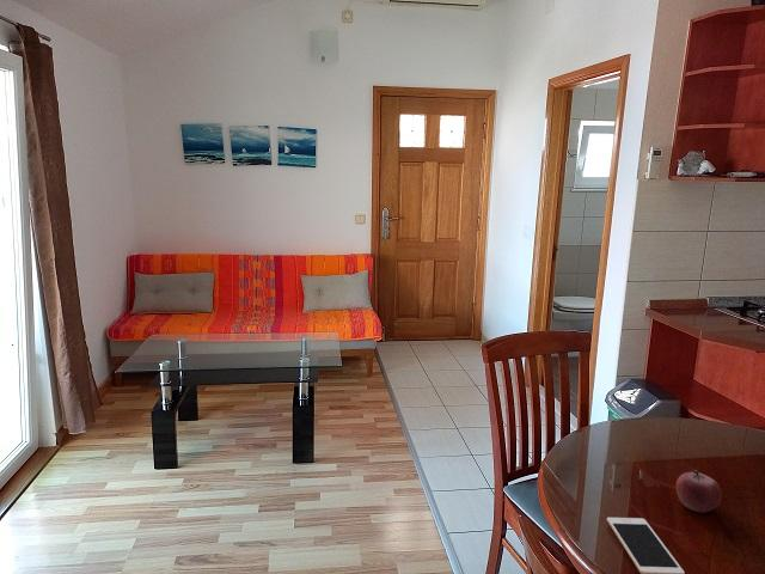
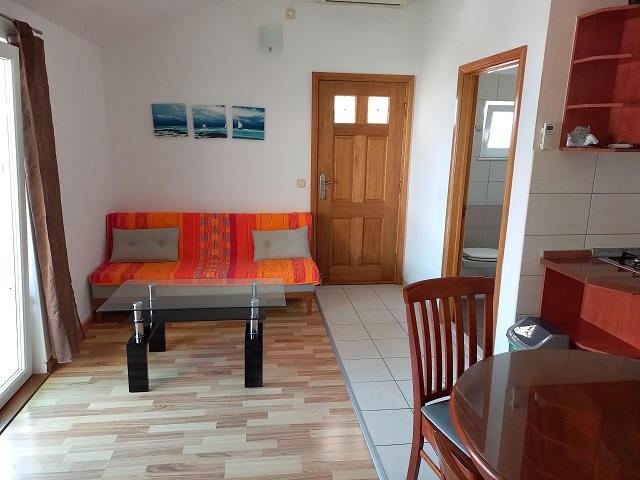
- fruit (698, 488)
- cell phone (642, 544)
